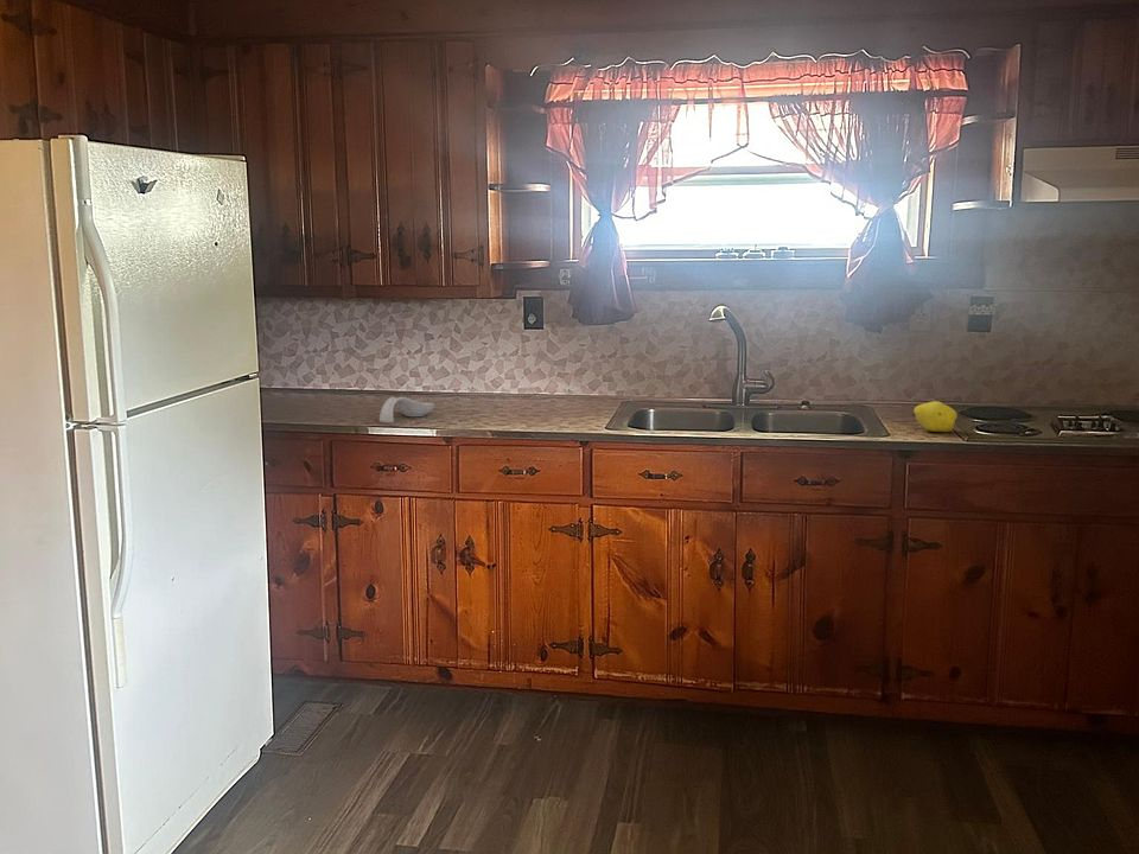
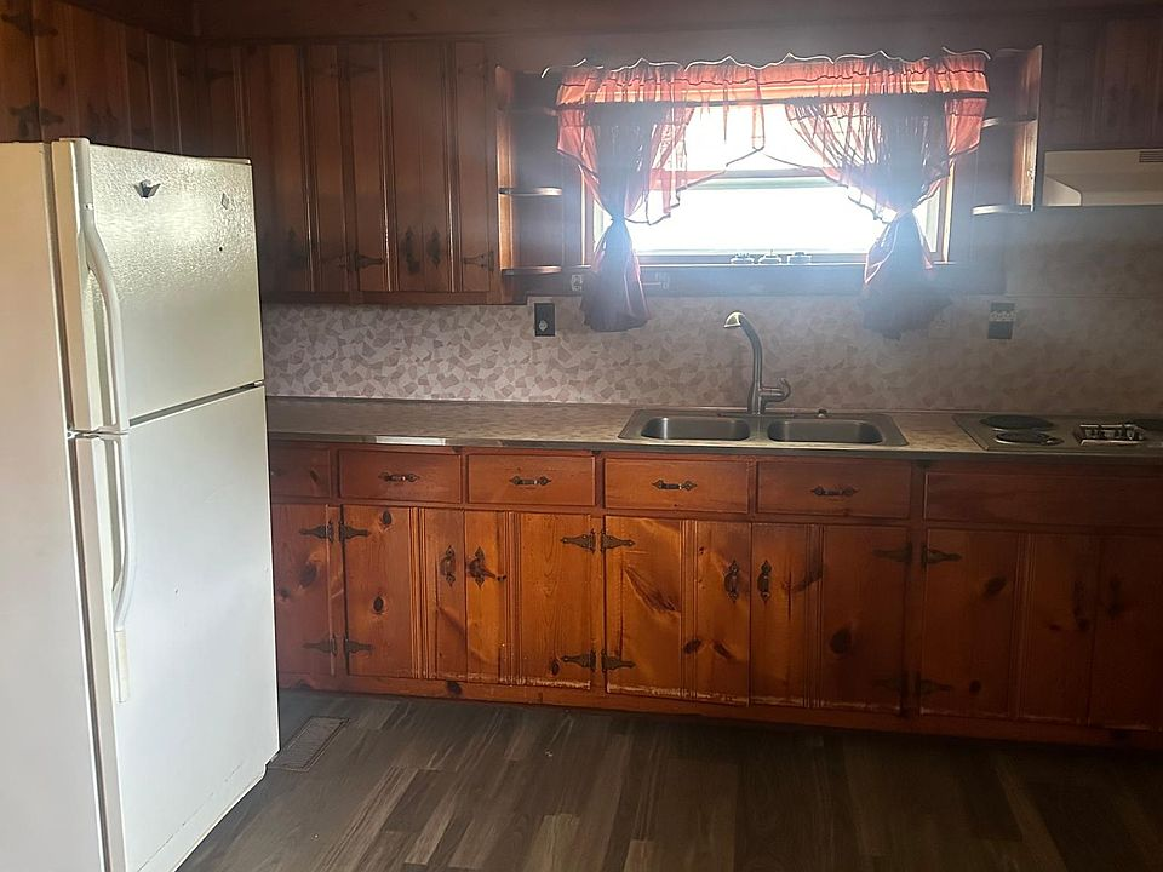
- fruit (934, 415)
- spoon rest (406, 406)
